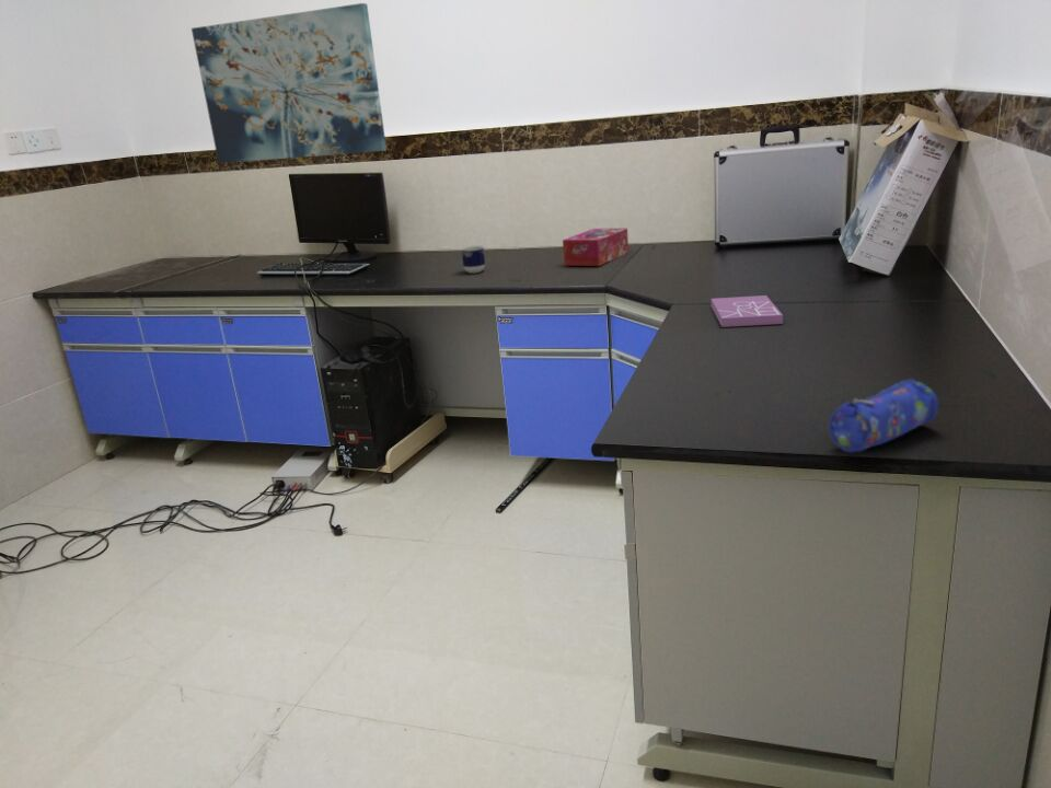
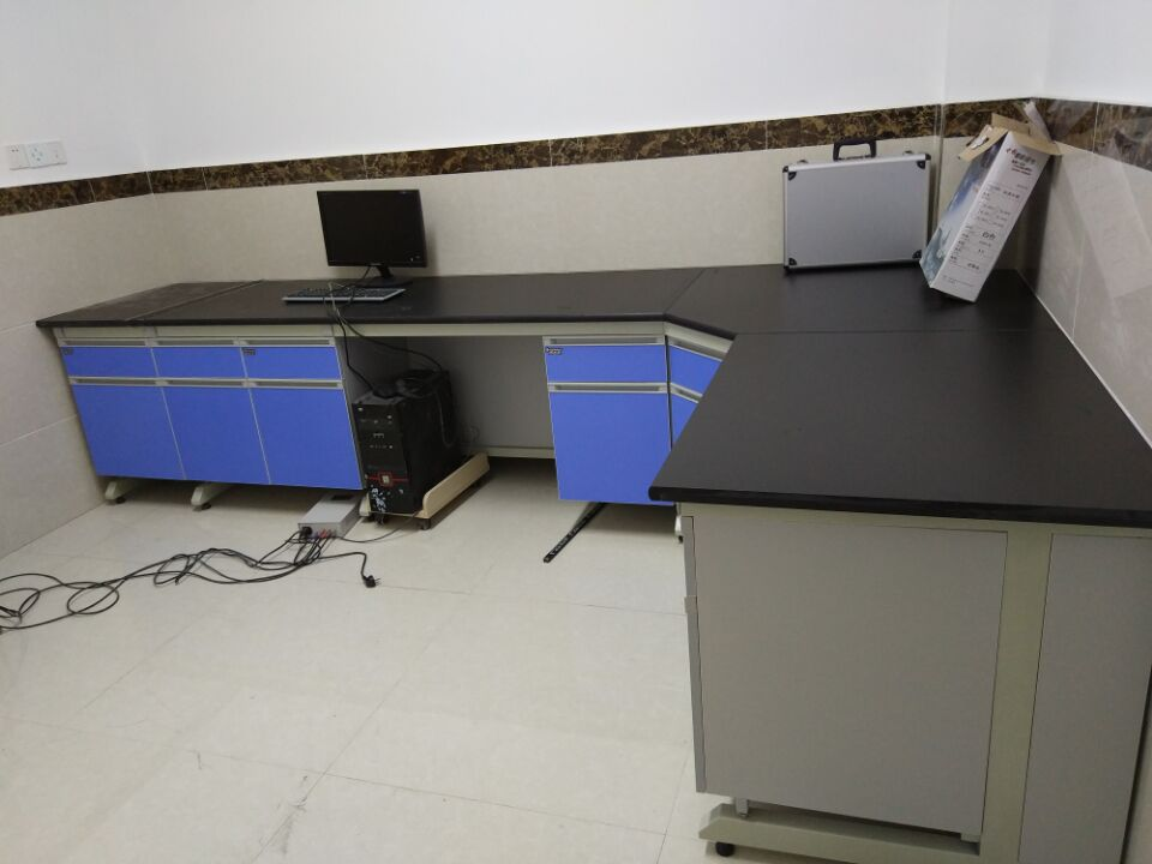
- wall art (288, 89)
- tissue box (596, 246)
- pencil case (883, 413)
- book (744, 310)
- cup (475, 259)
